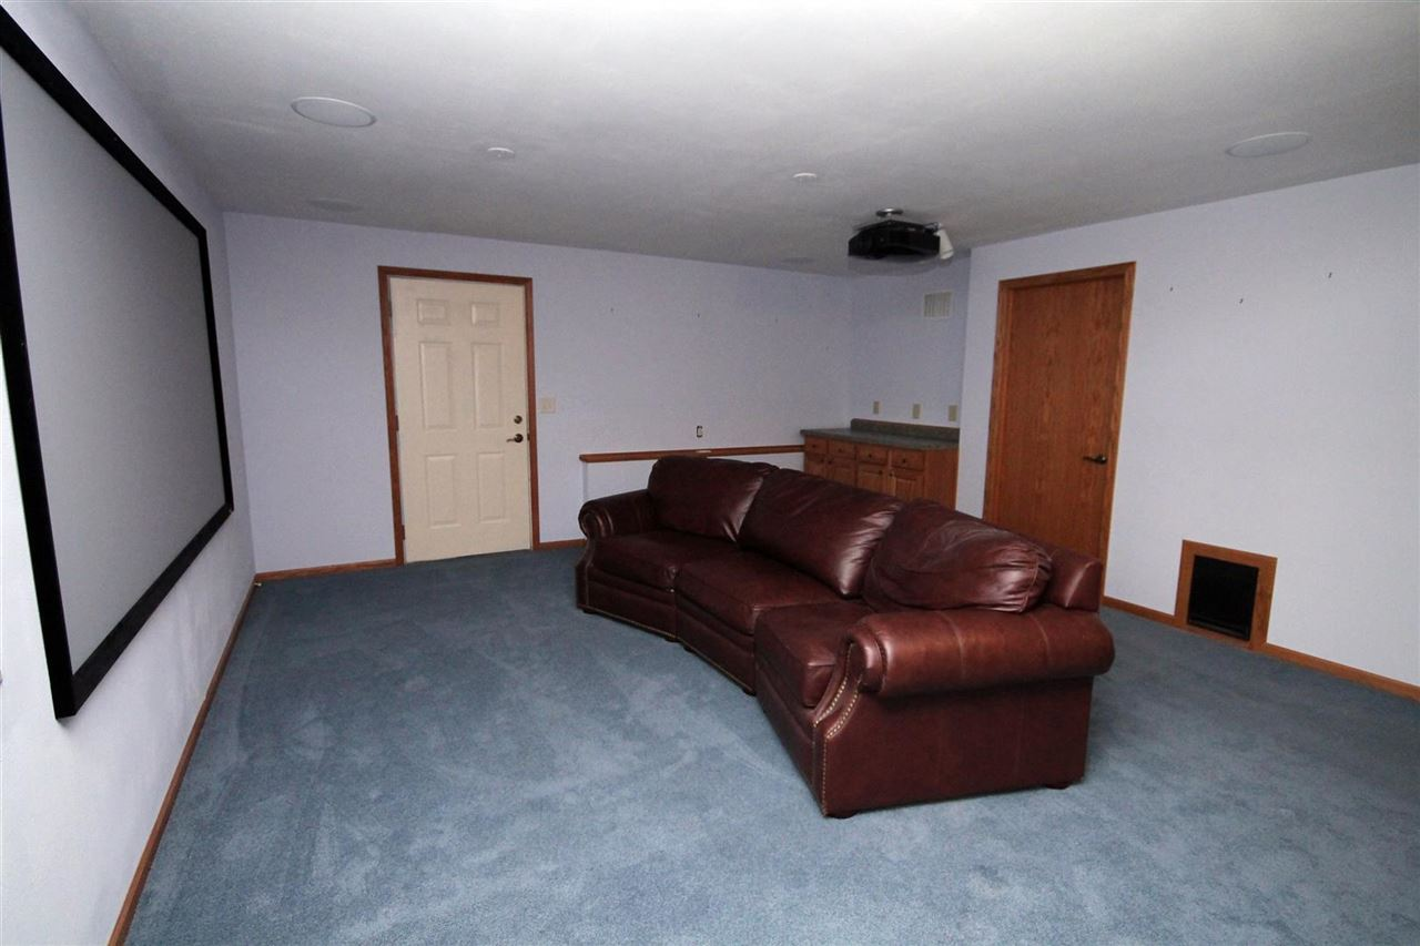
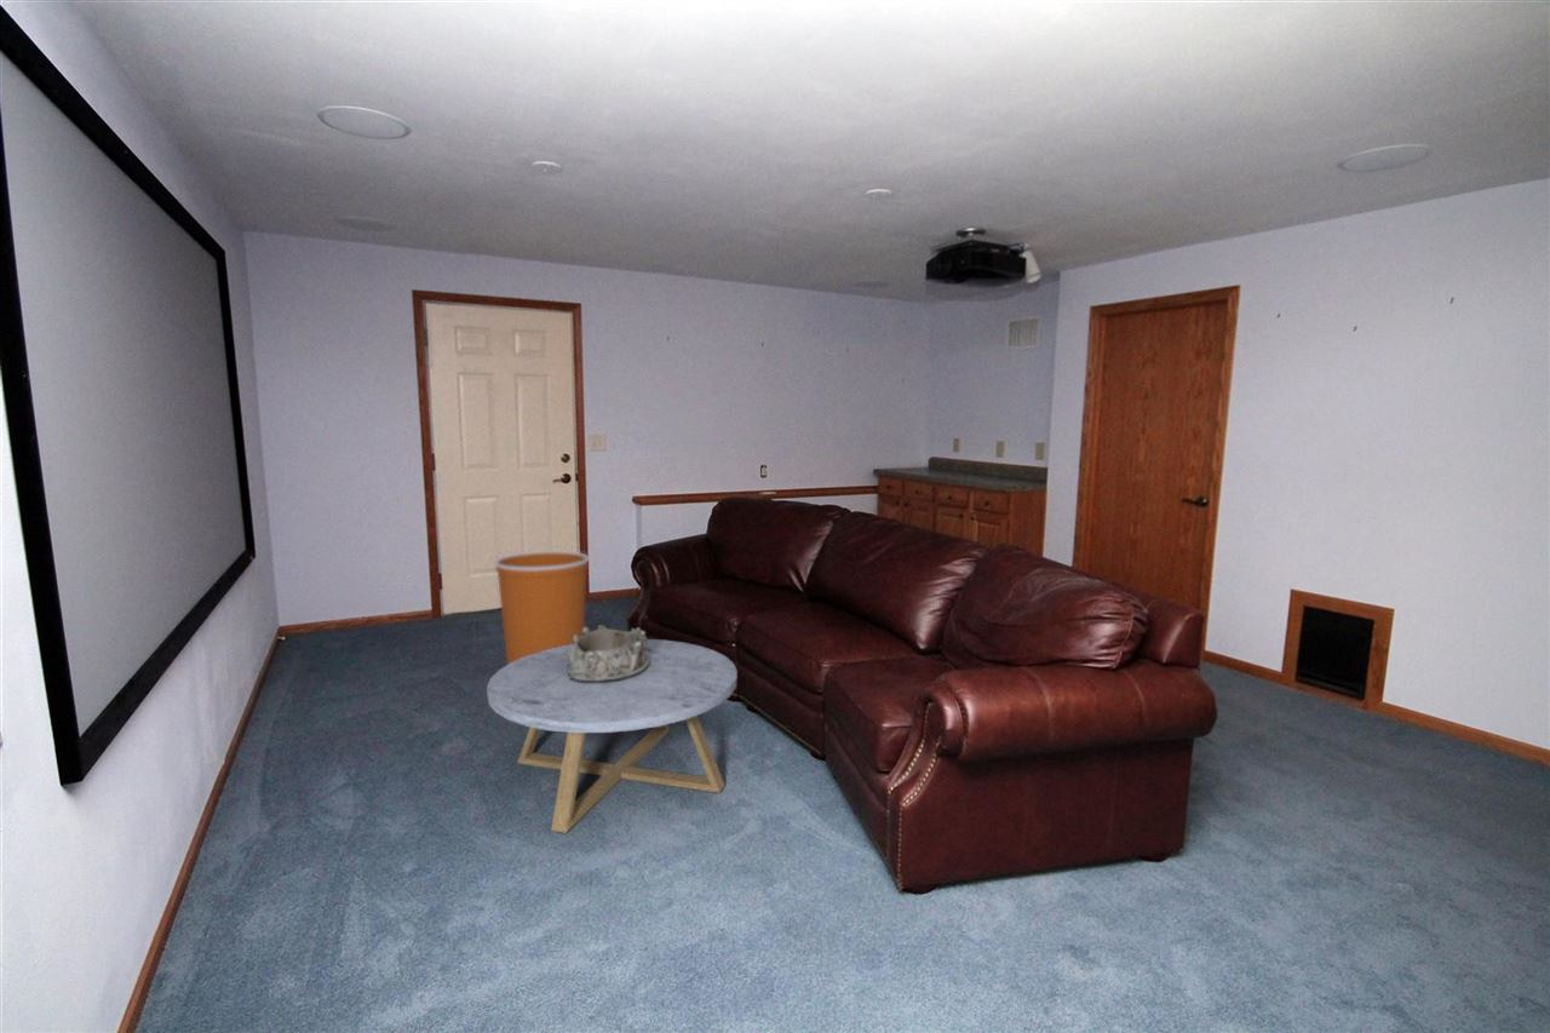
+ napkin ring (608, 650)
+ coffee table (616, 724)
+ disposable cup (544, 625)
